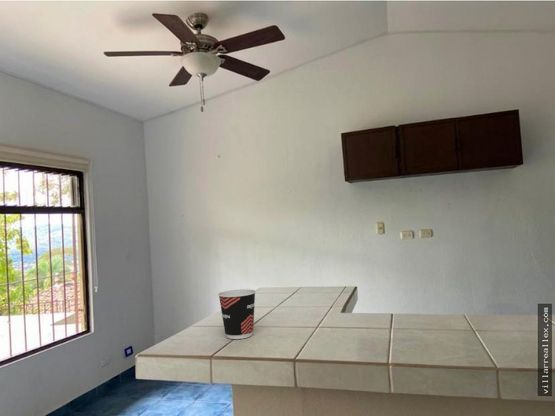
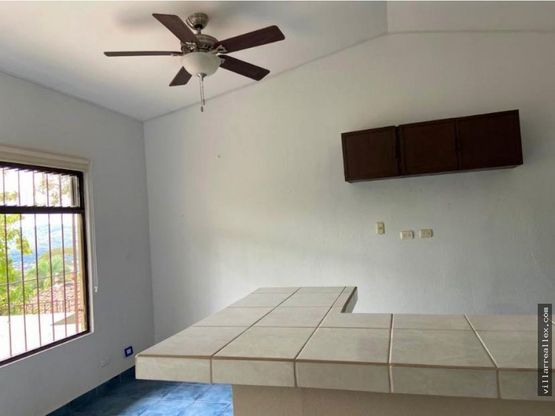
- cup (238, 313)
